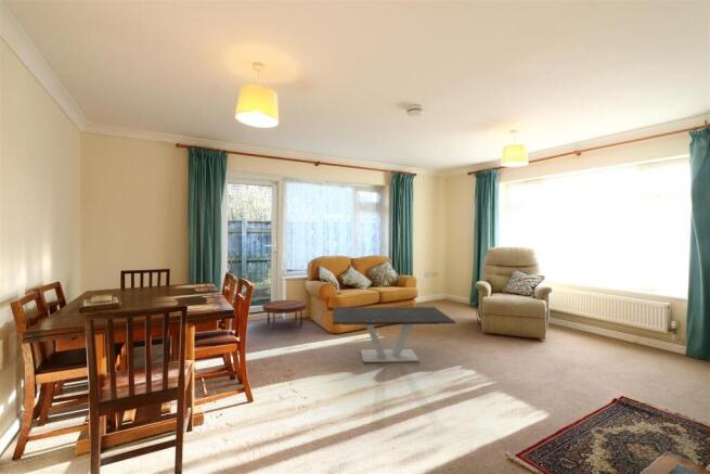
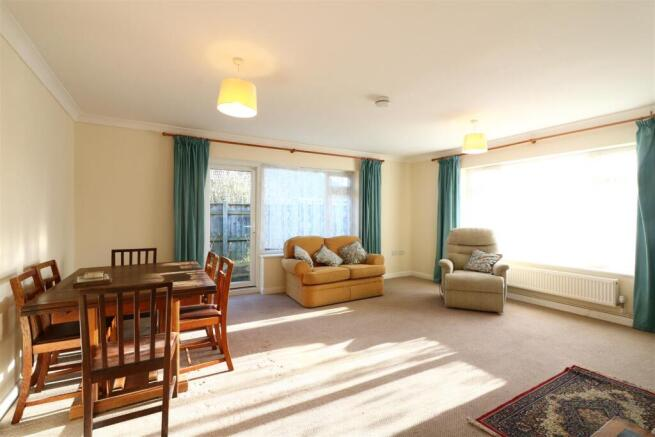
- side table (285, 312)
- coffee table (397, 340)
